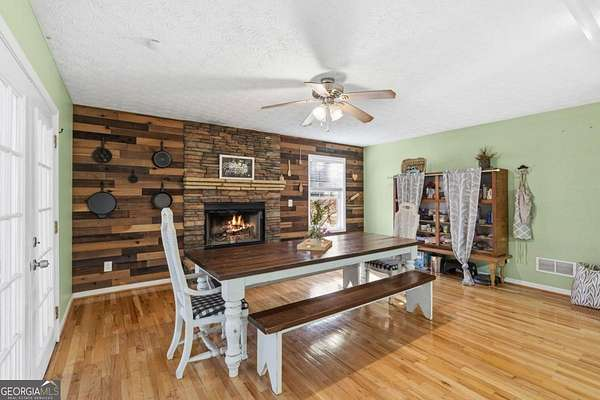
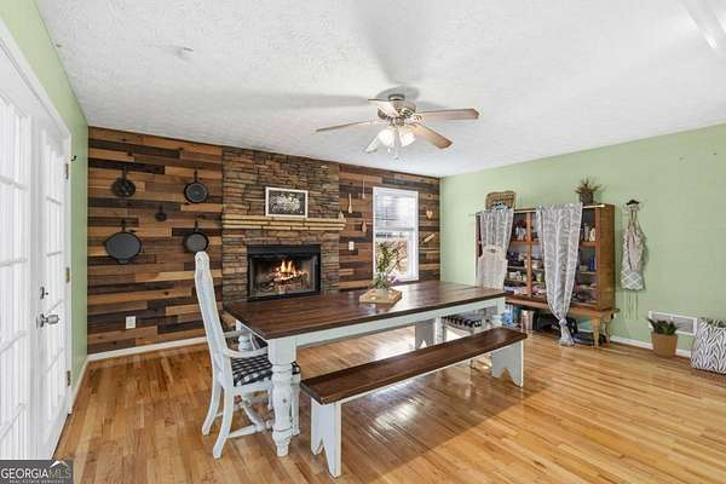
+ potted plant (663, 336)
